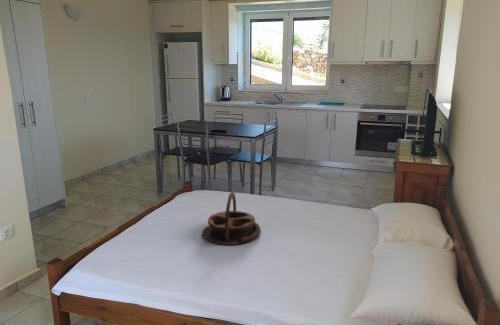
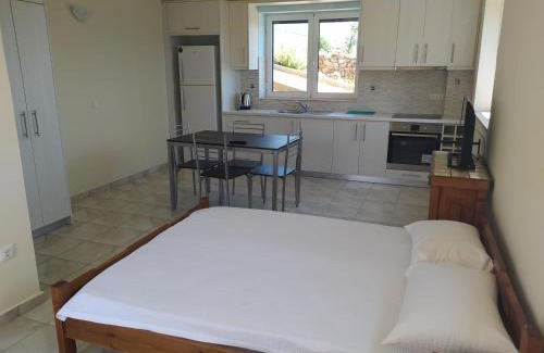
- serving tray (231, 213)
